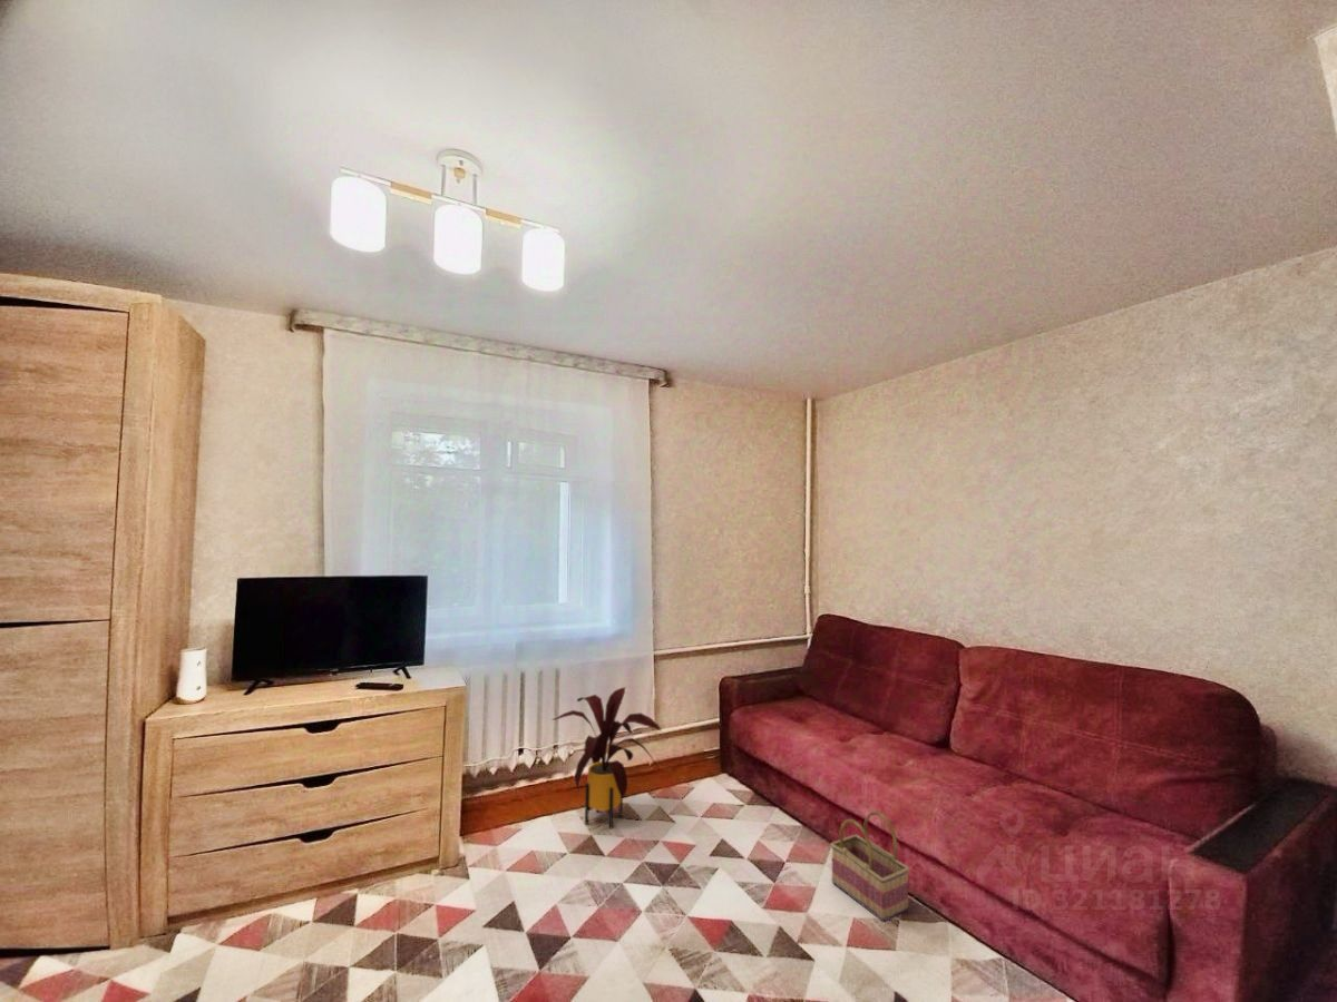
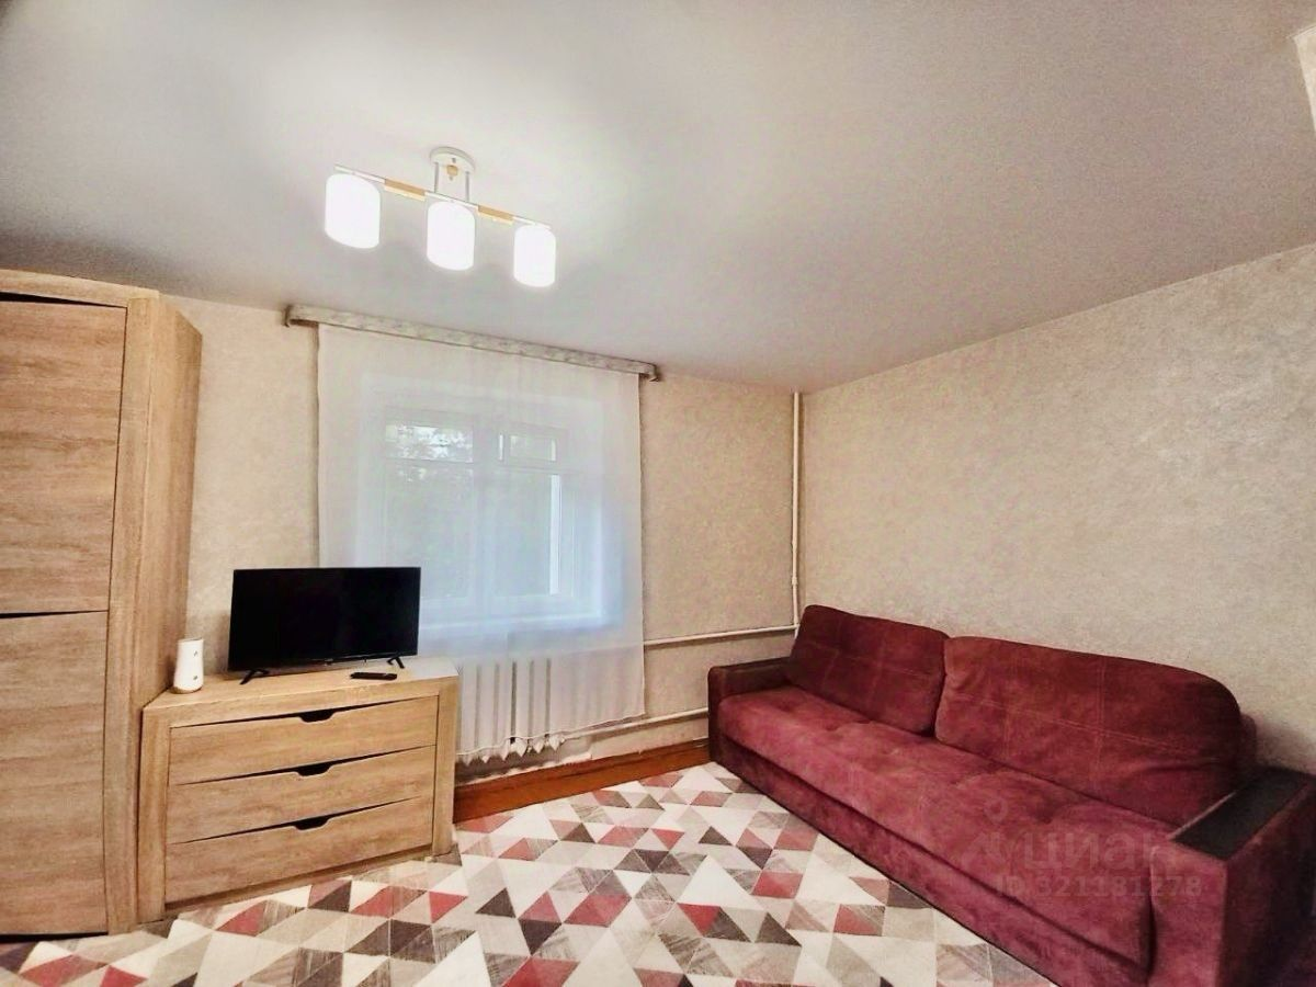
- house plant (601, 756)
- basket (868, 856)
